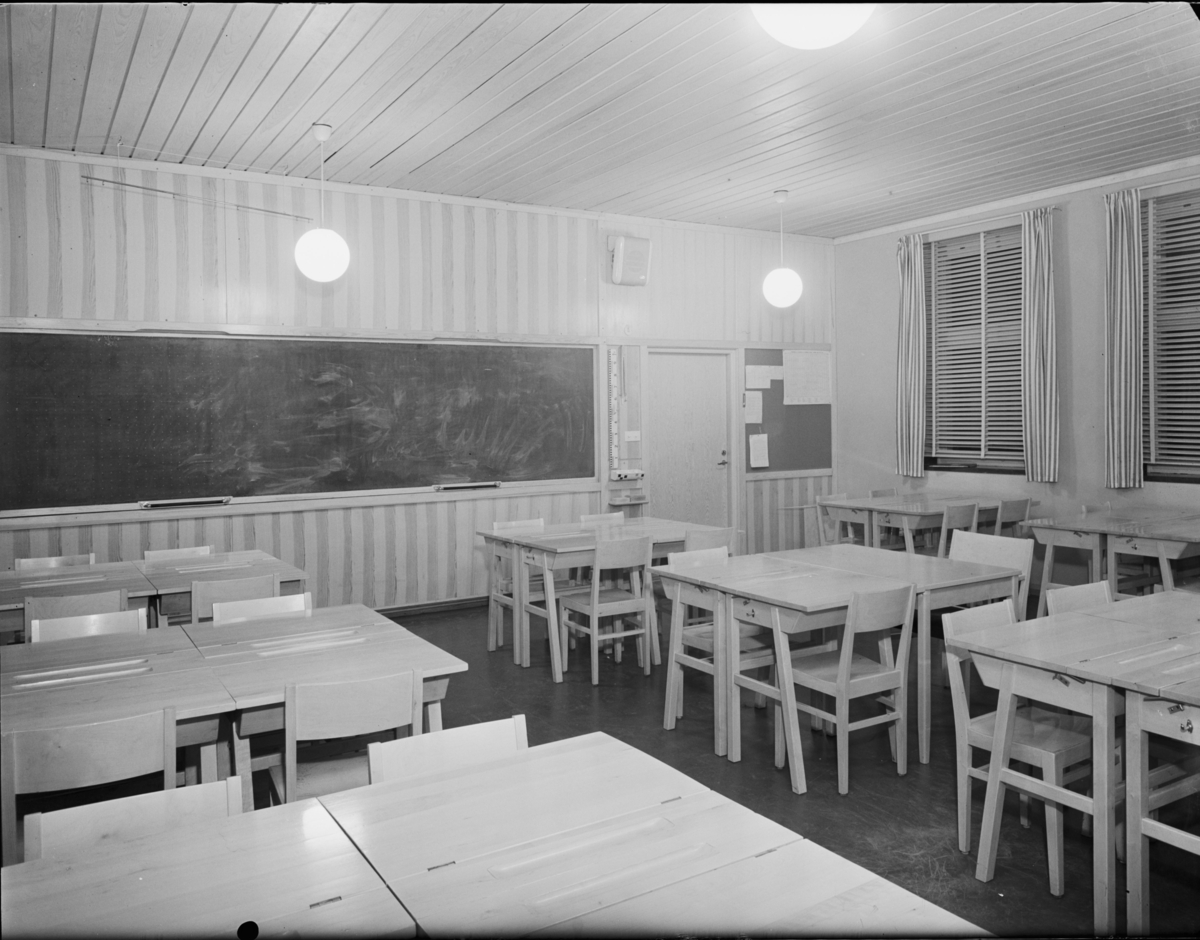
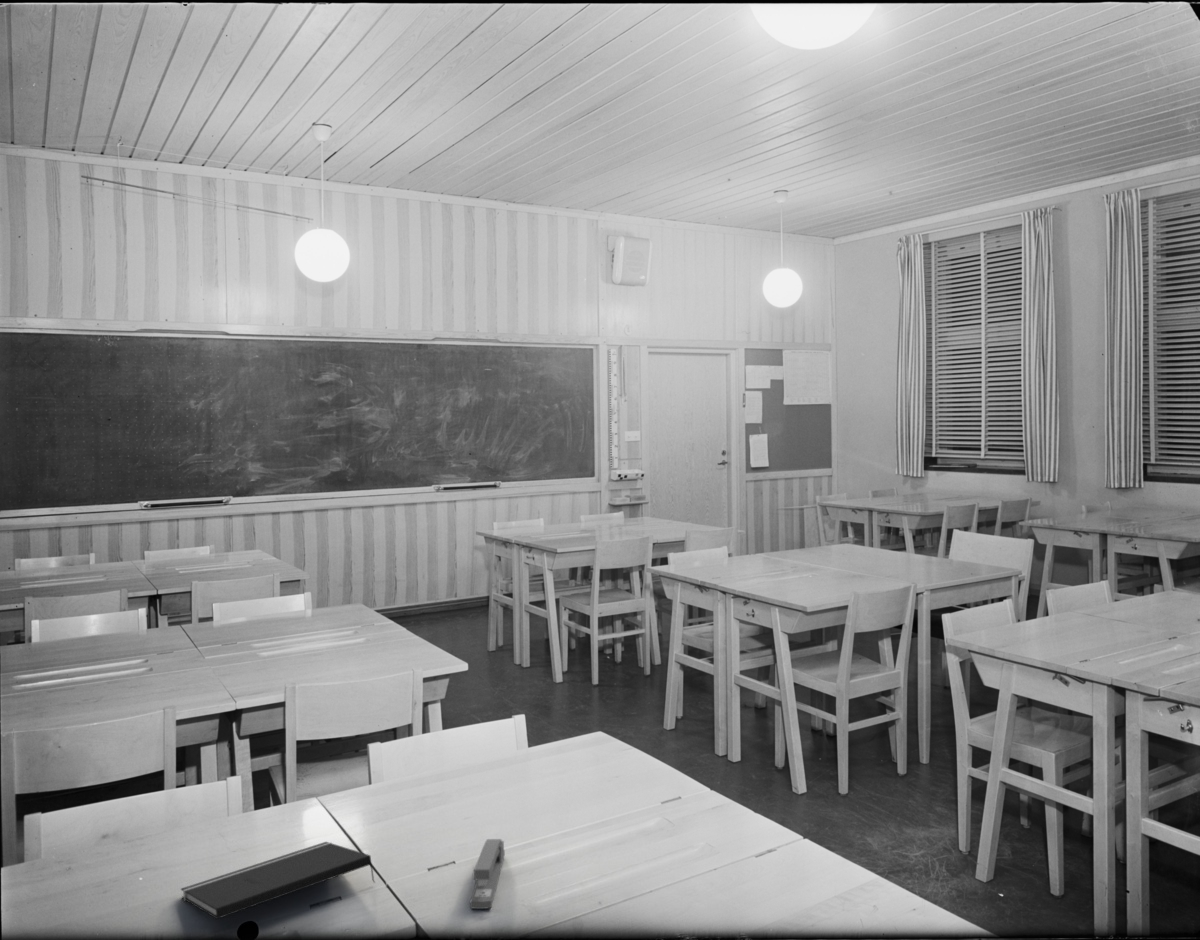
+ notepad (277, 876)
+ stapler (488, 864)
